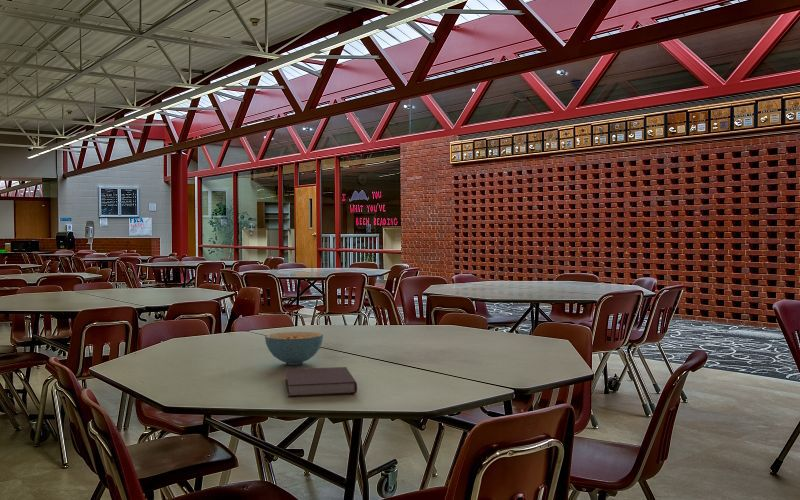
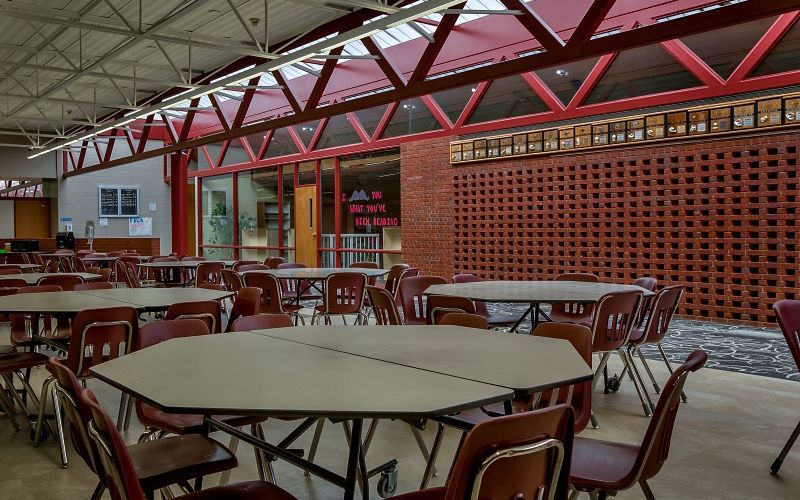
- notebook (319, 380)
- cereal bowl (294, 349)
